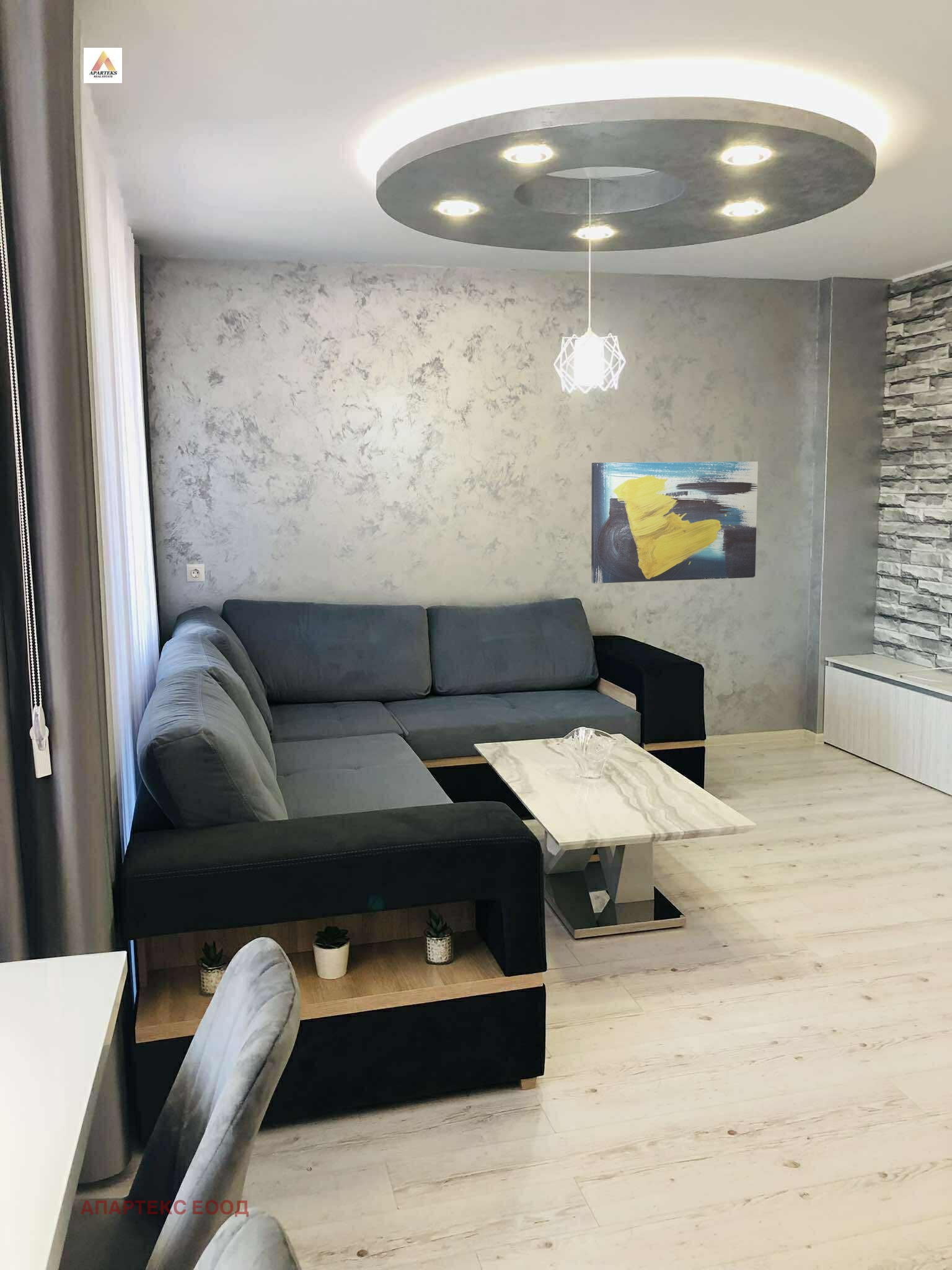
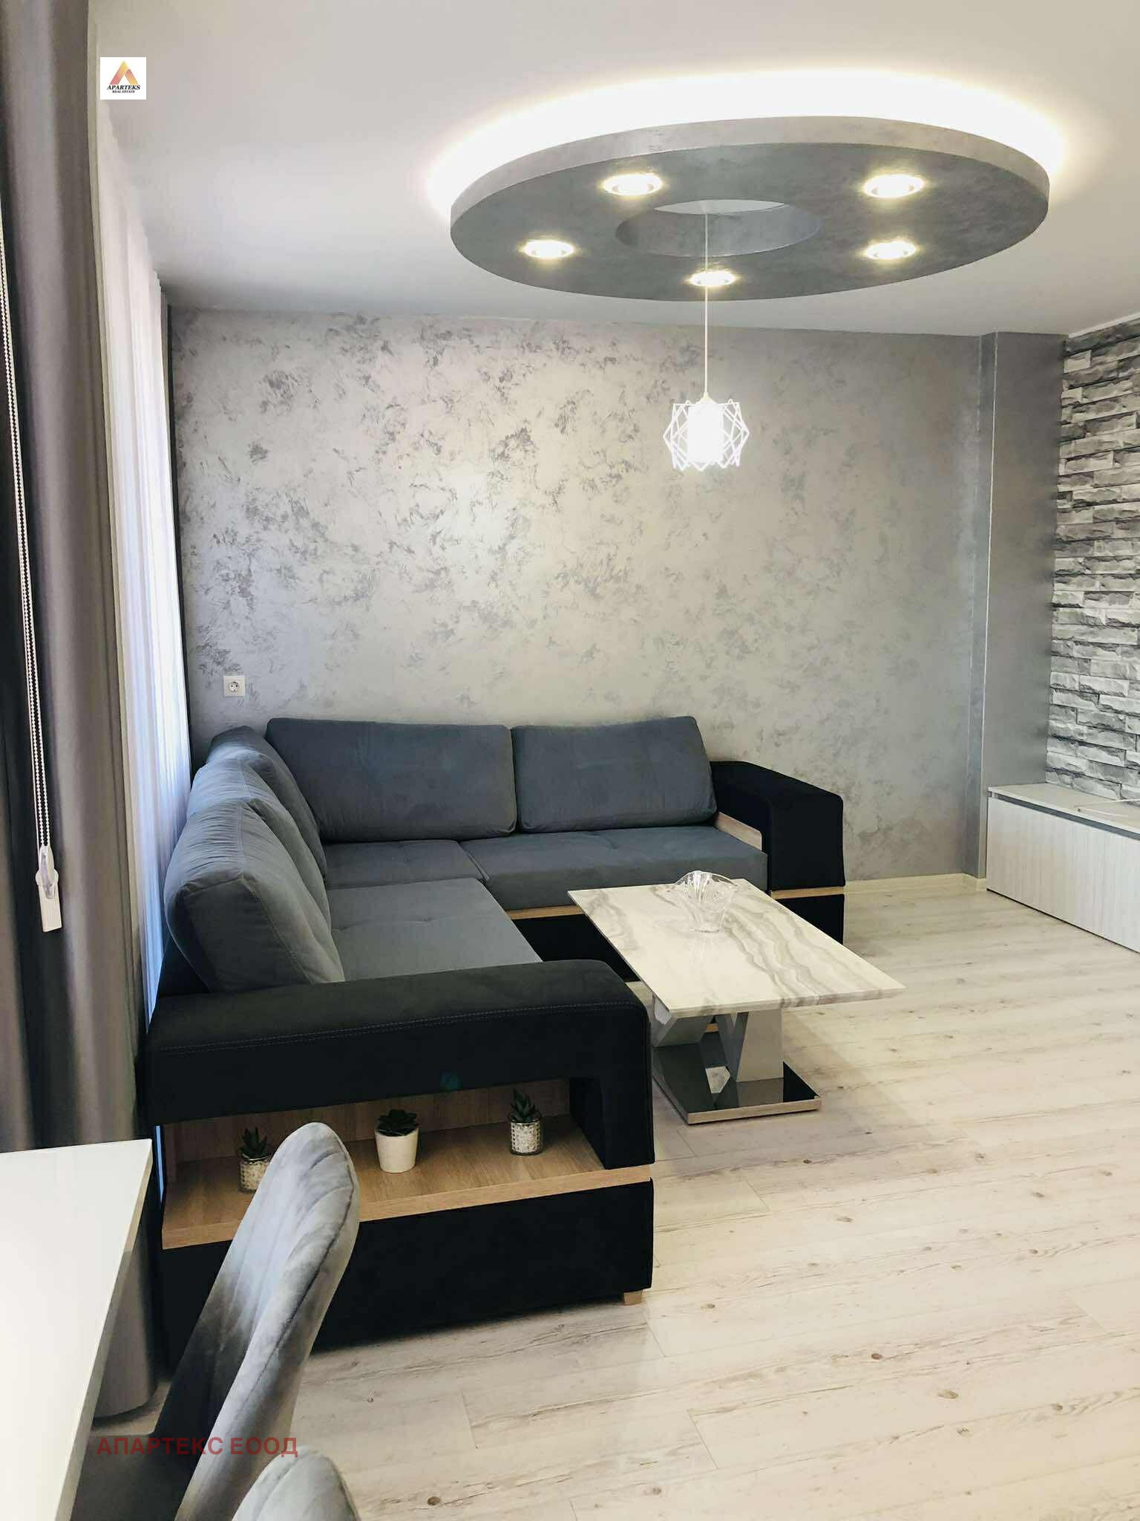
- wall art (675, 522)
